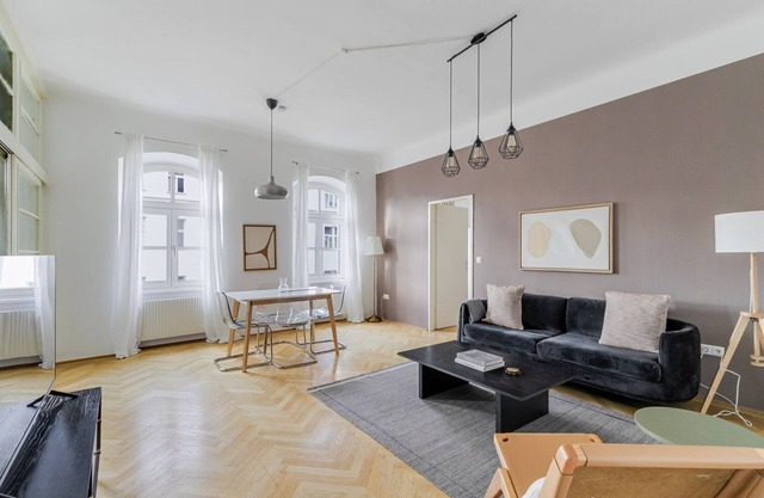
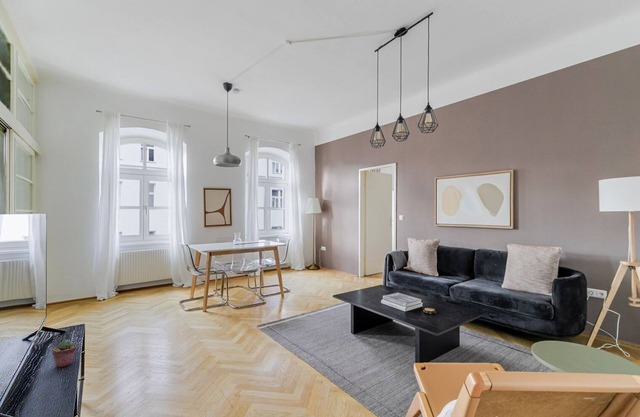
+ potted succulent (64, 352)
